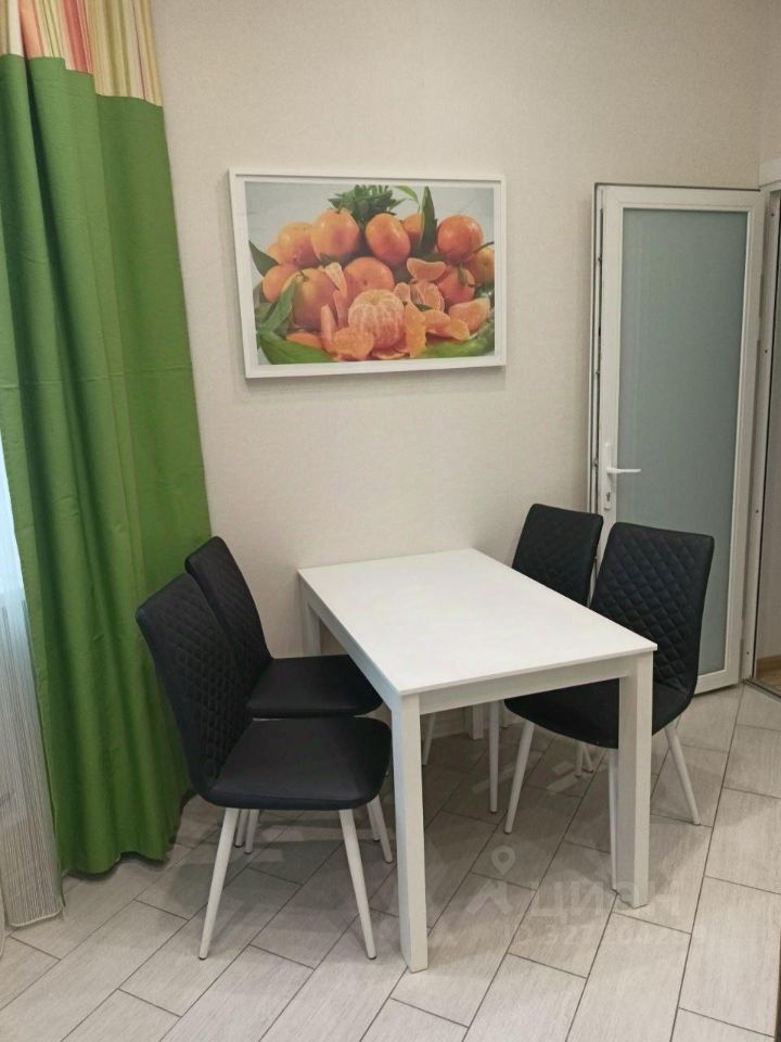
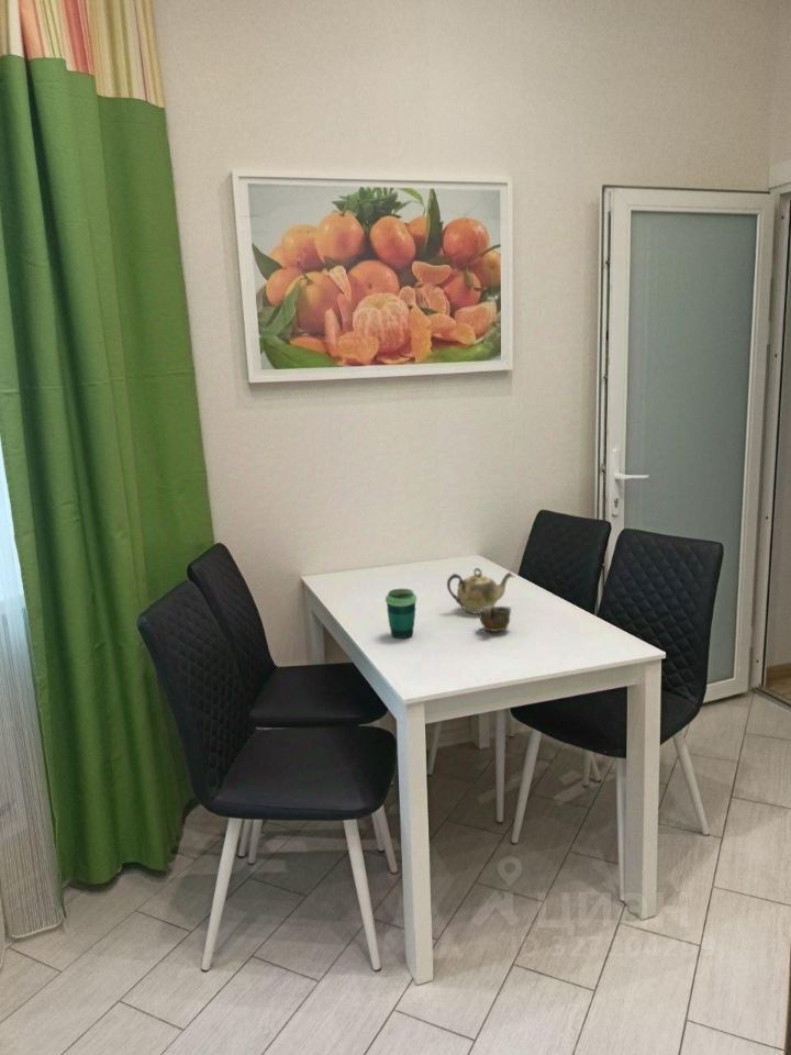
+ cup (492, 615)
+ teapot (481, 589)
+ cup (401, 613)
